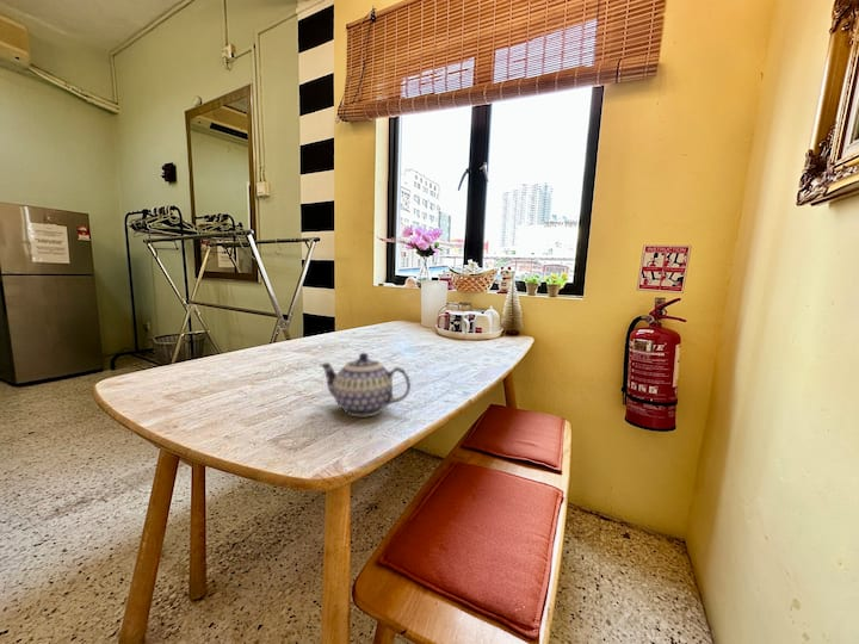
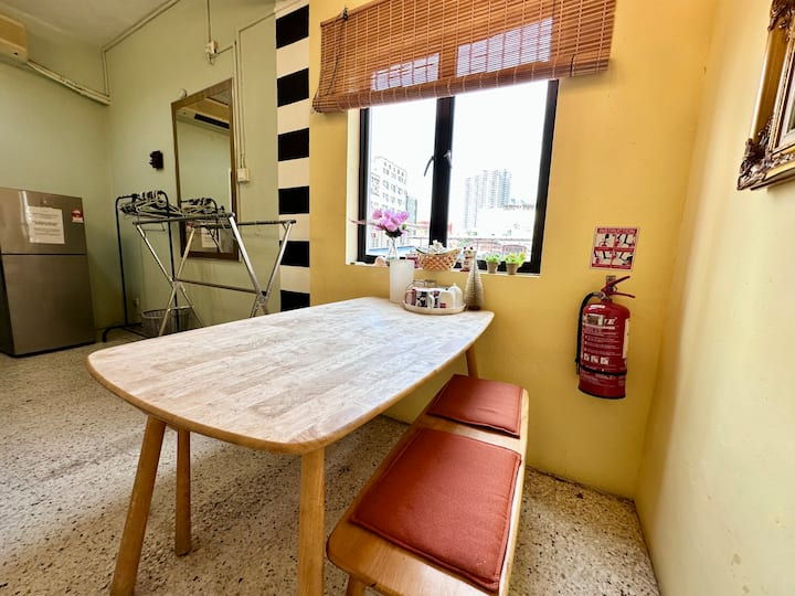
- teapot (363, 382)
